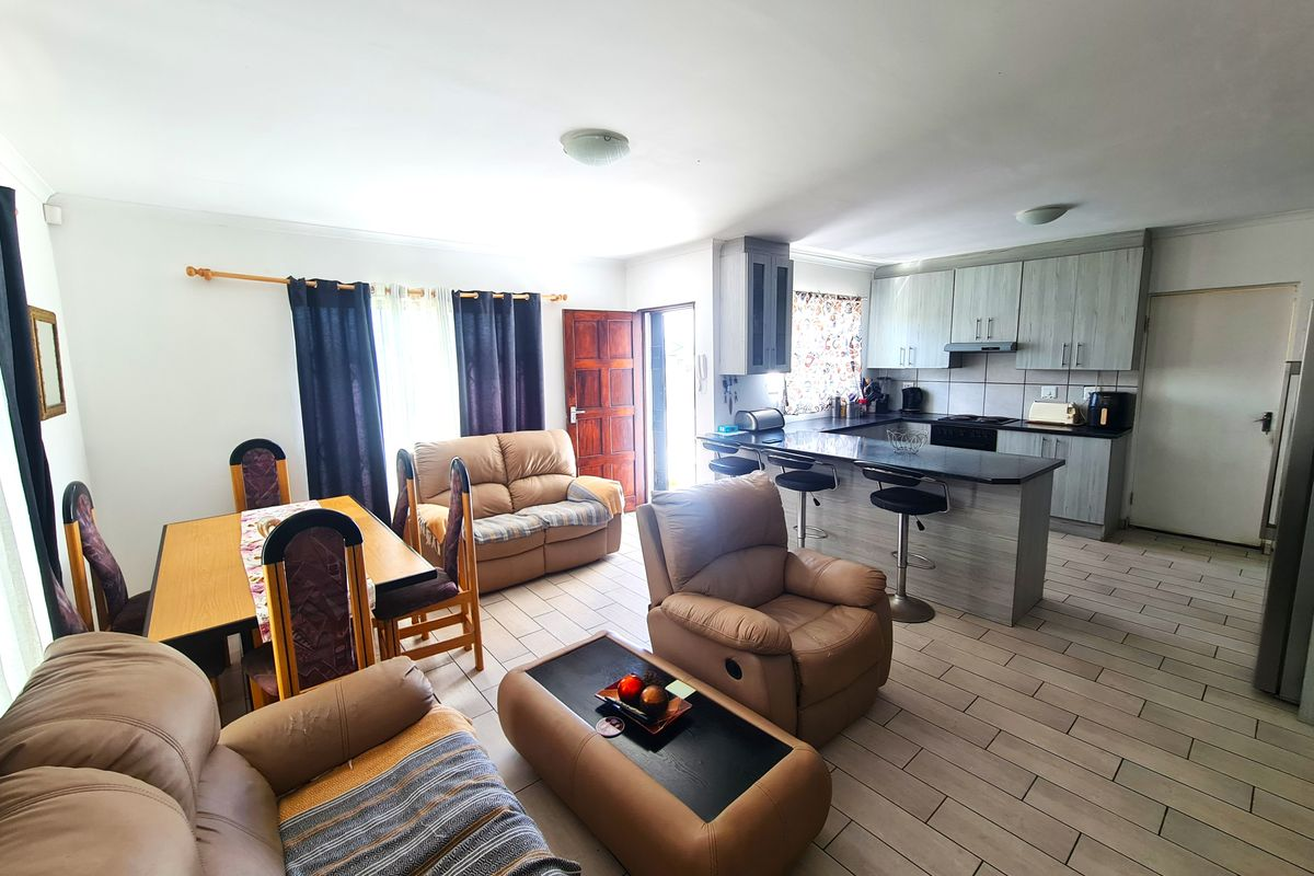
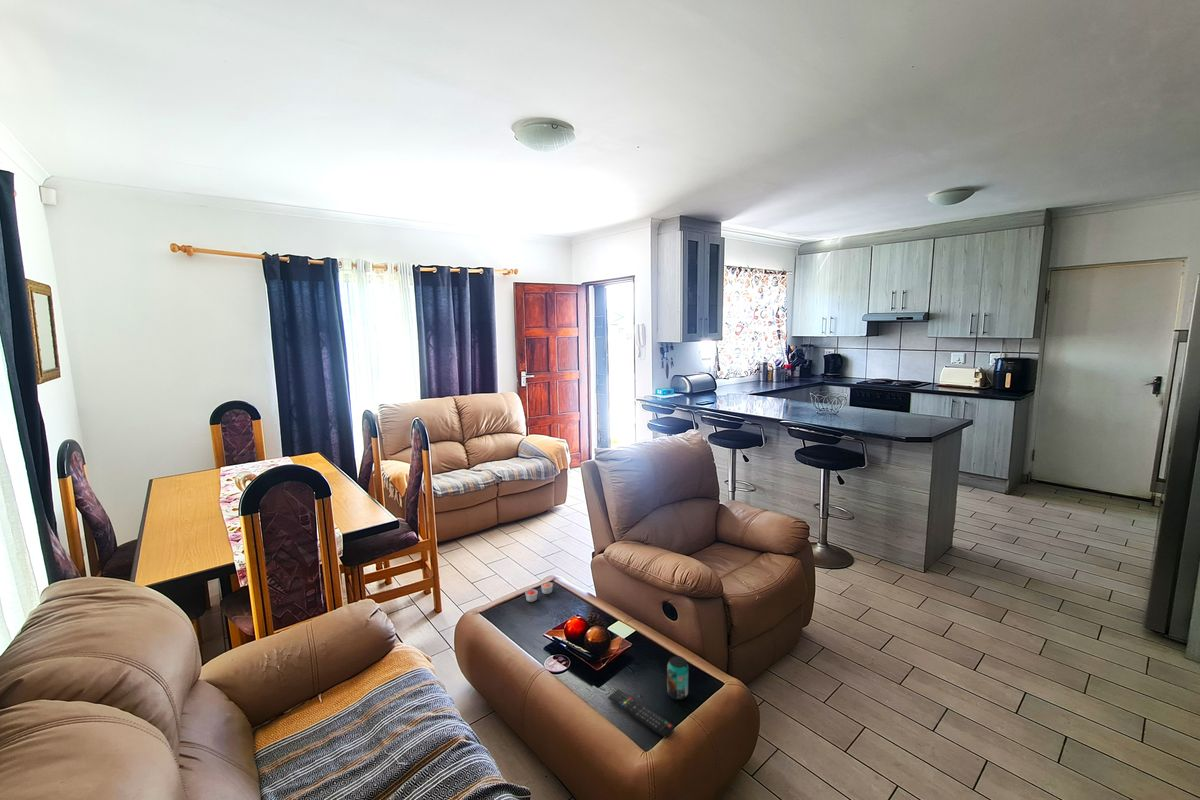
+ candle (536, 591)
+ remote control (640, 713)
+ beverage can (677, 677)
